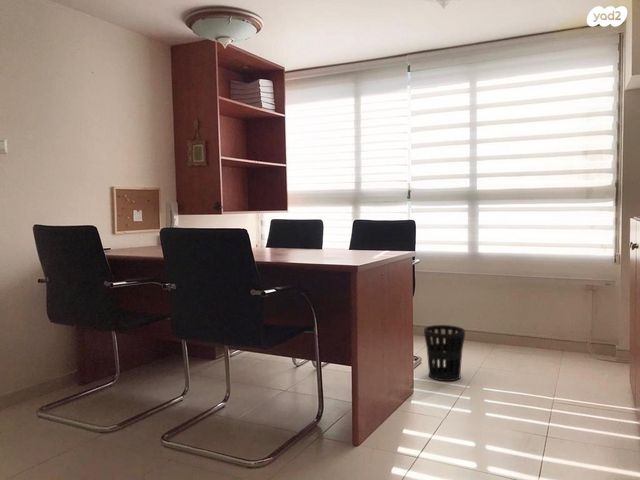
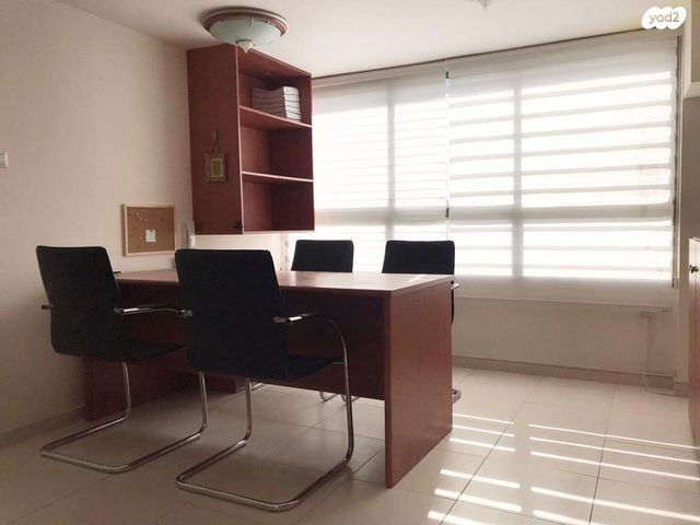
- wastebasket (444, 352)
